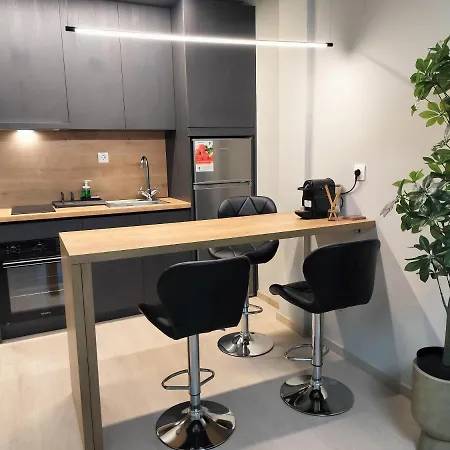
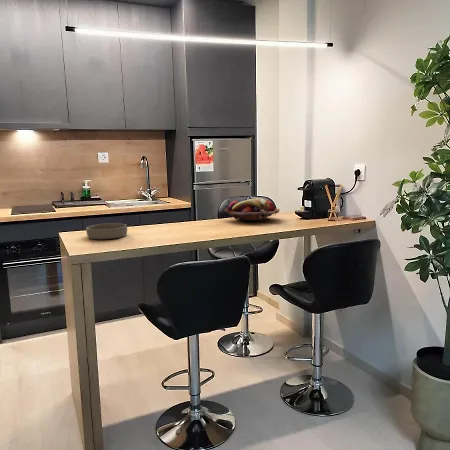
+ bowl (107, 231)
+ fruit basket (253, 209)
